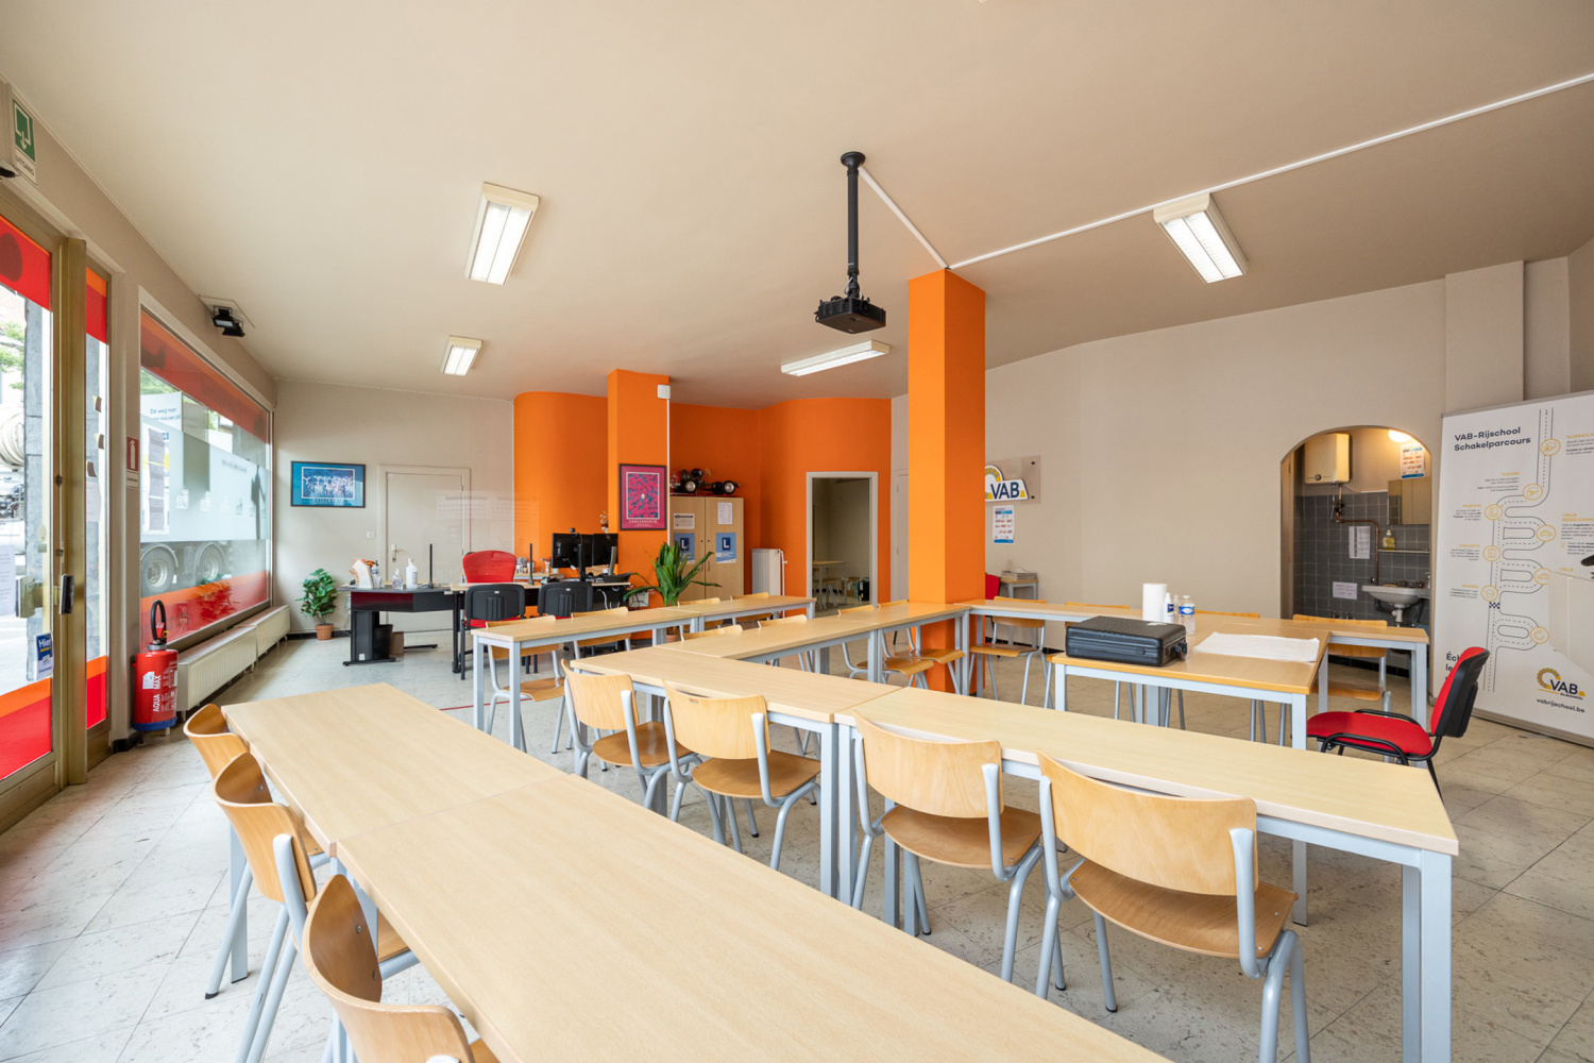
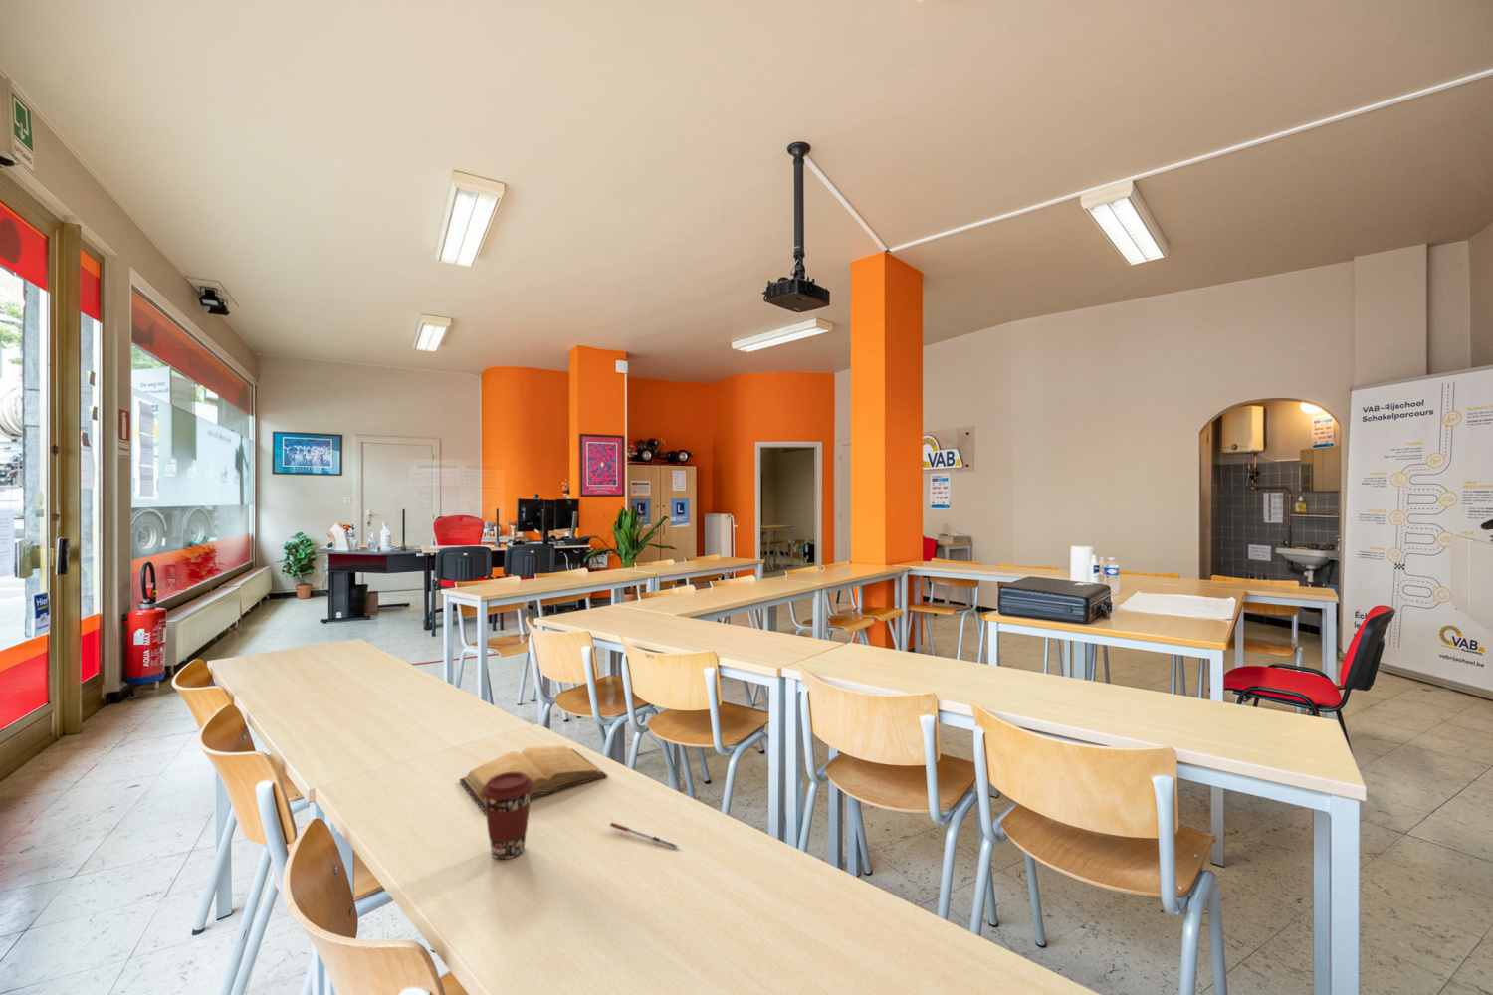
+ coffee cup (508, 815)
+ book (533, 771)
+ pen (643, 835)
